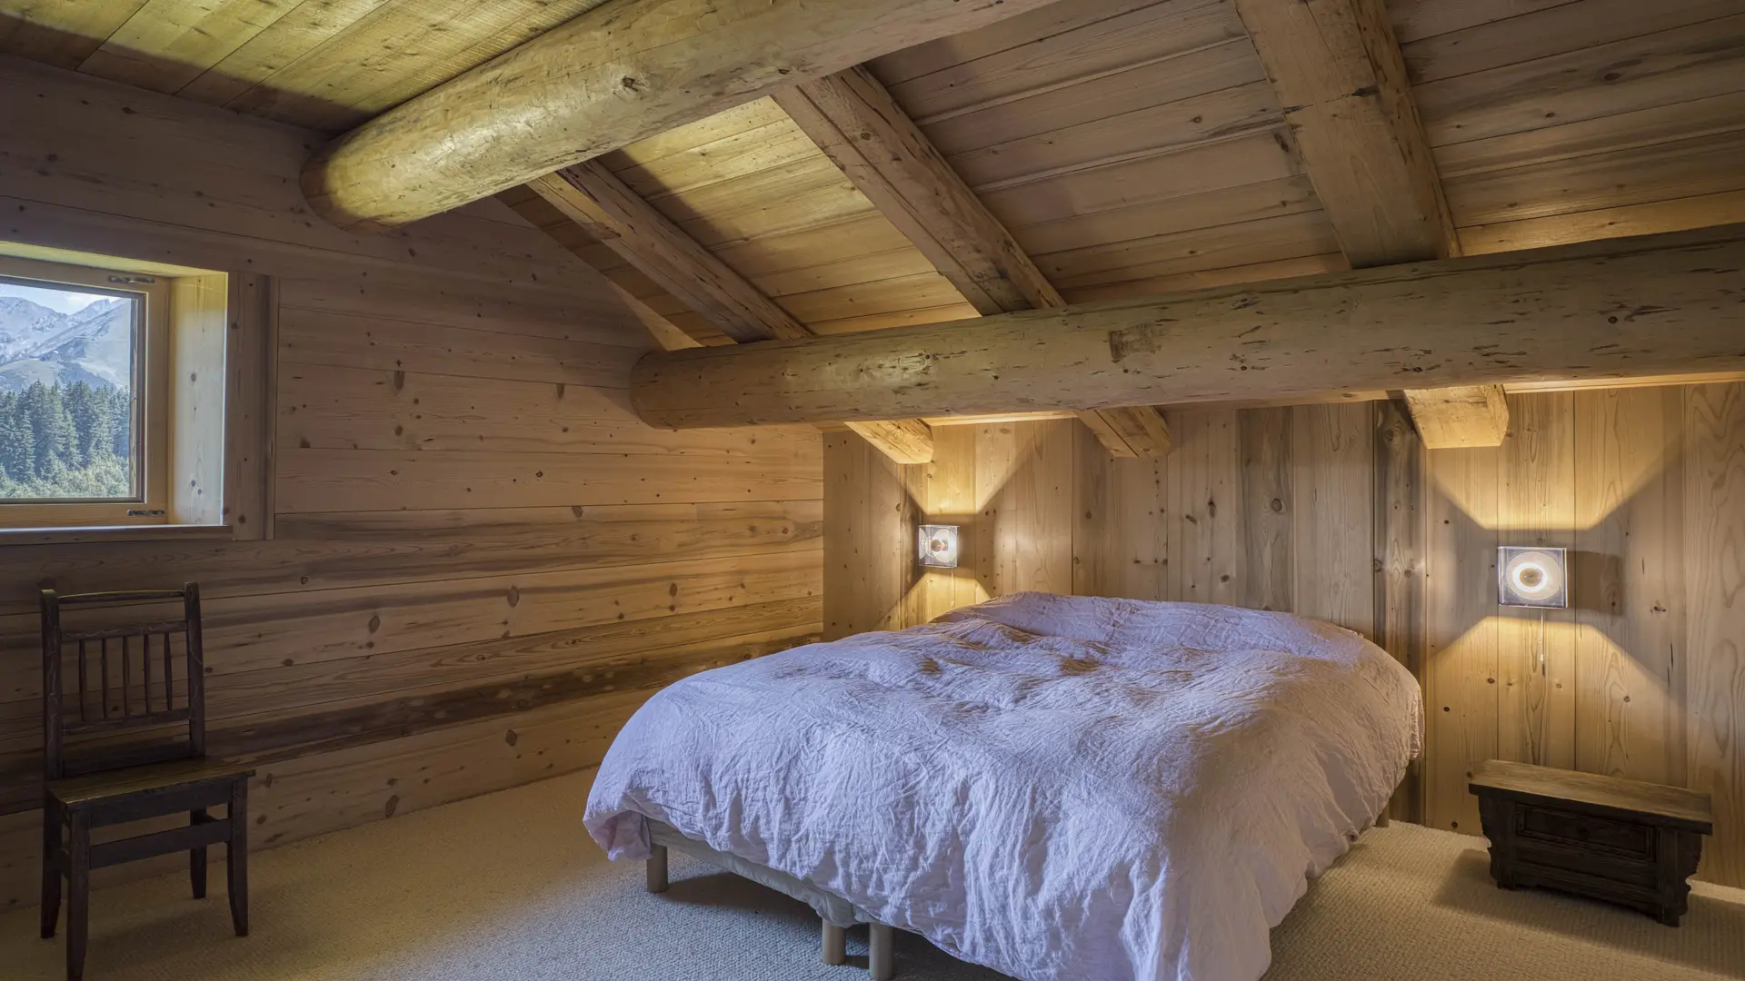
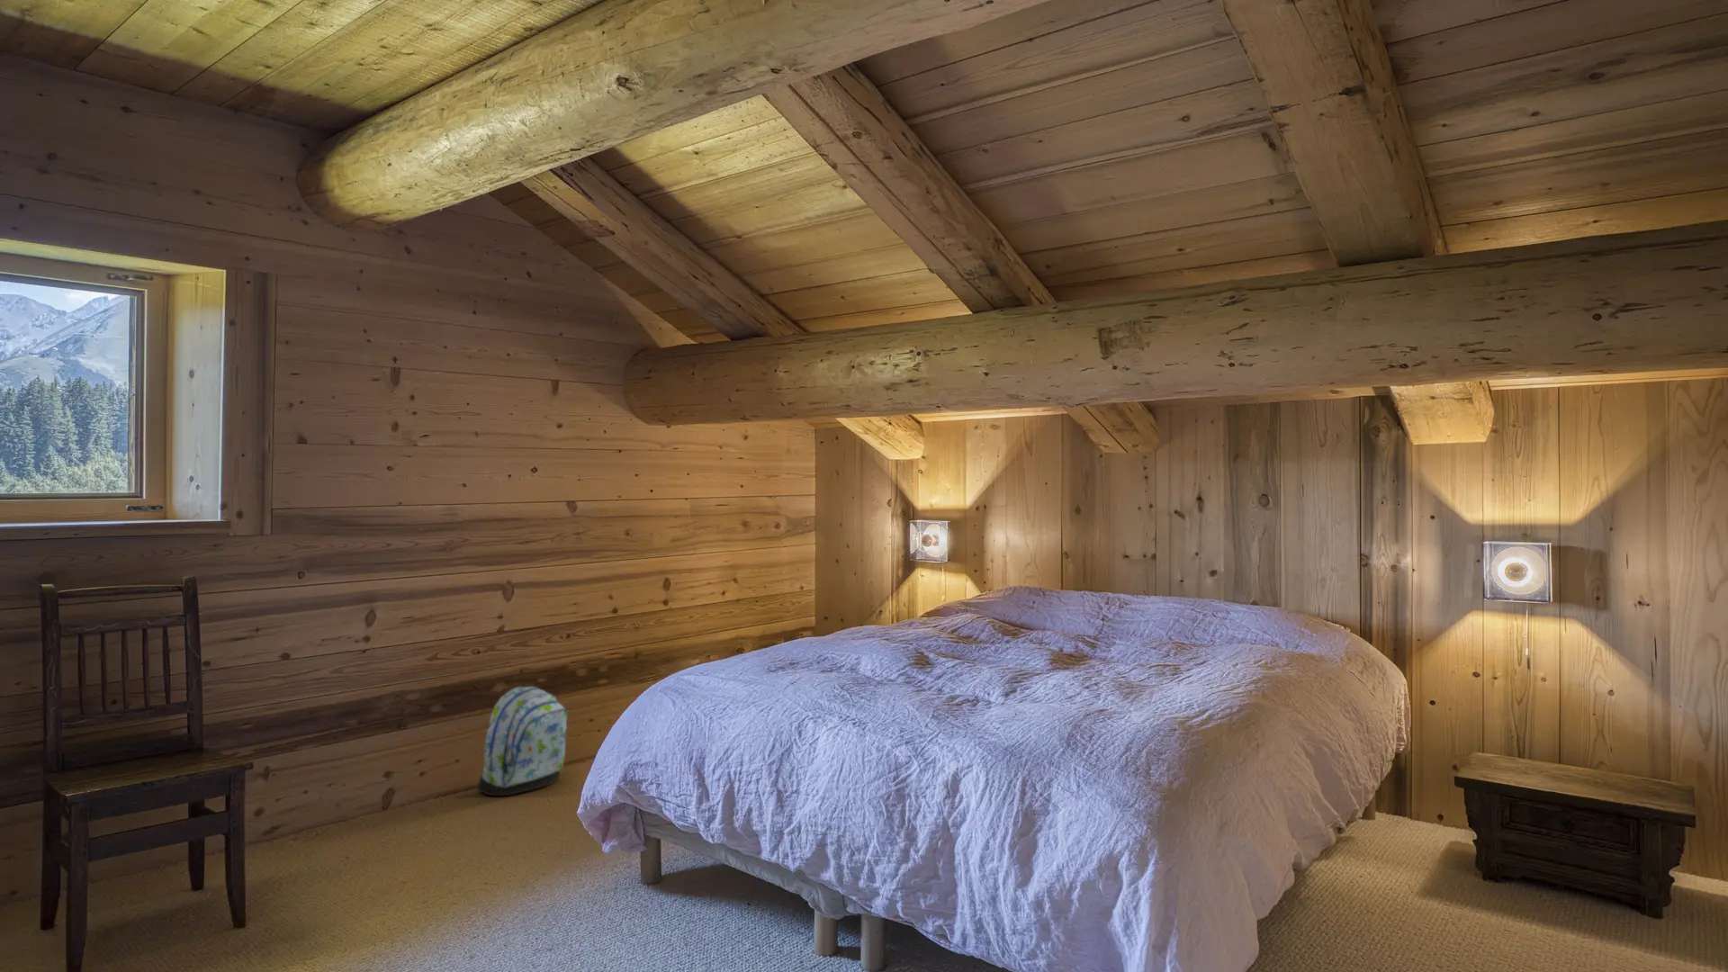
+ backpack (527, 738)
